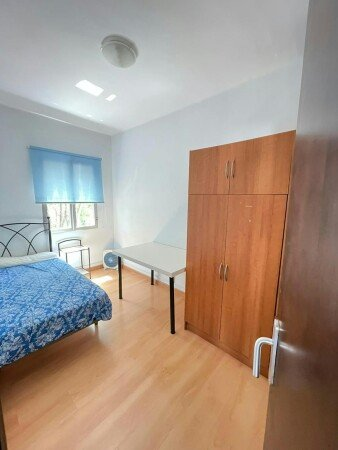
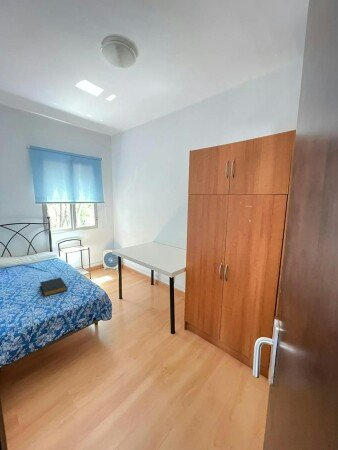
+ hardback book (53, 286)
